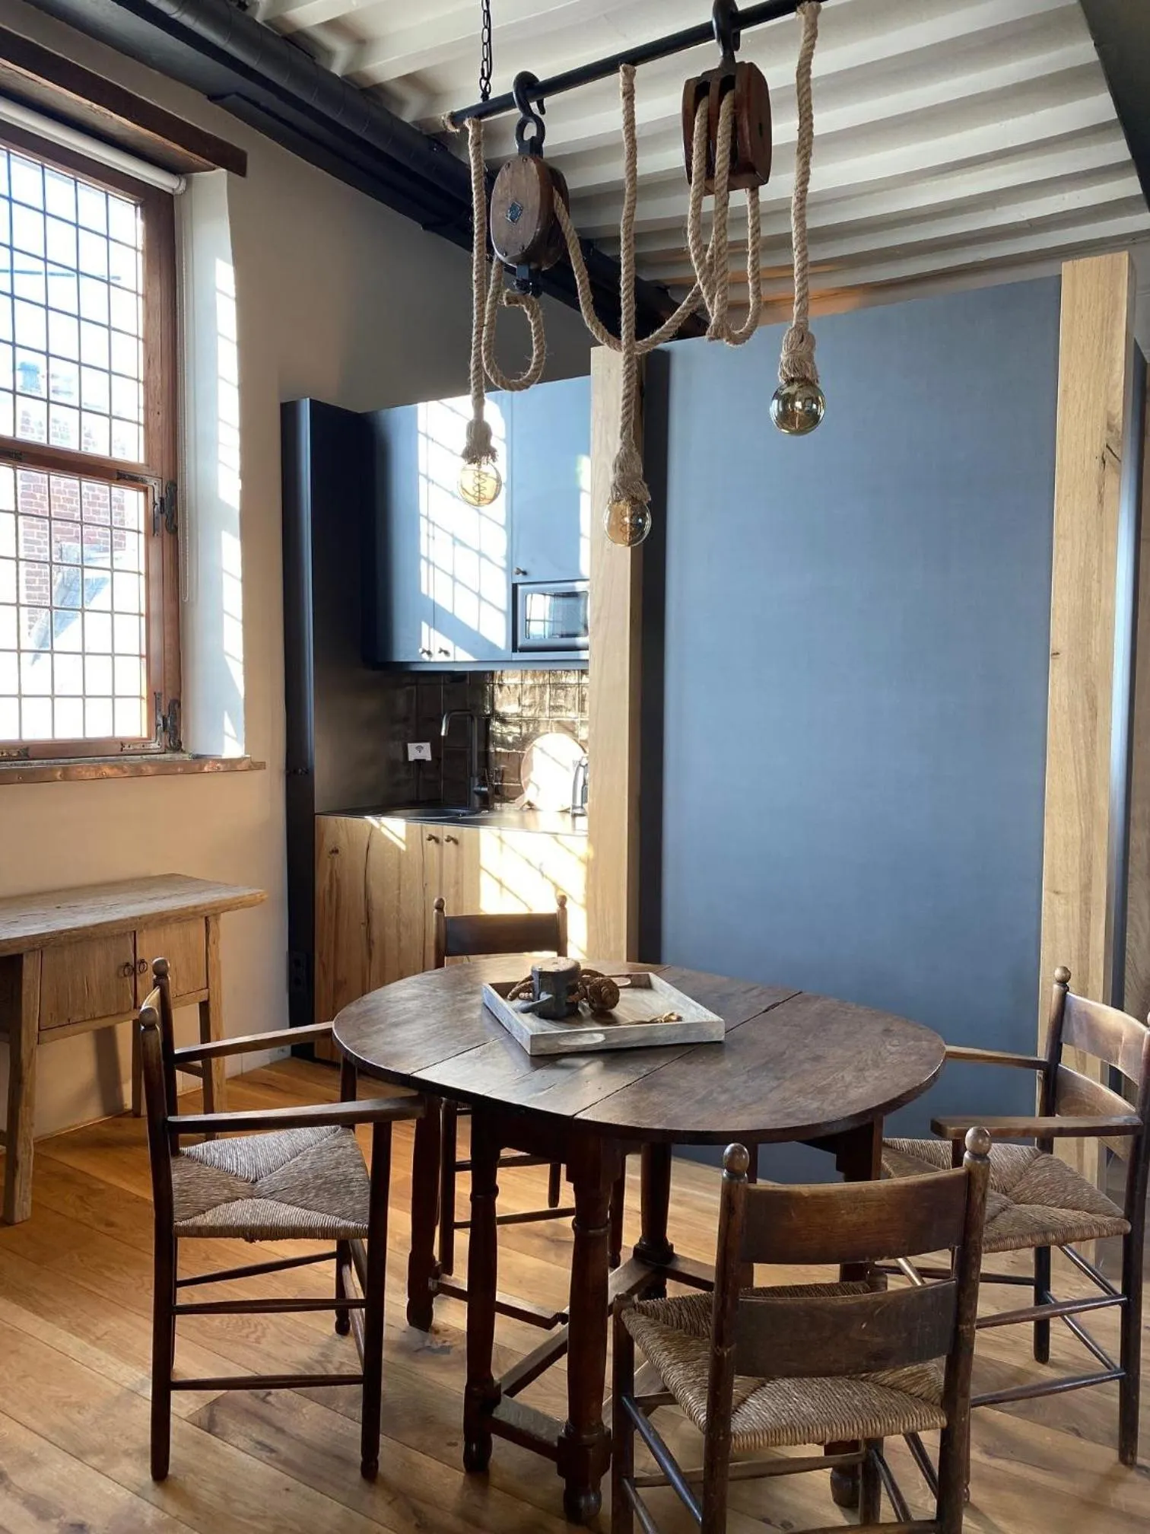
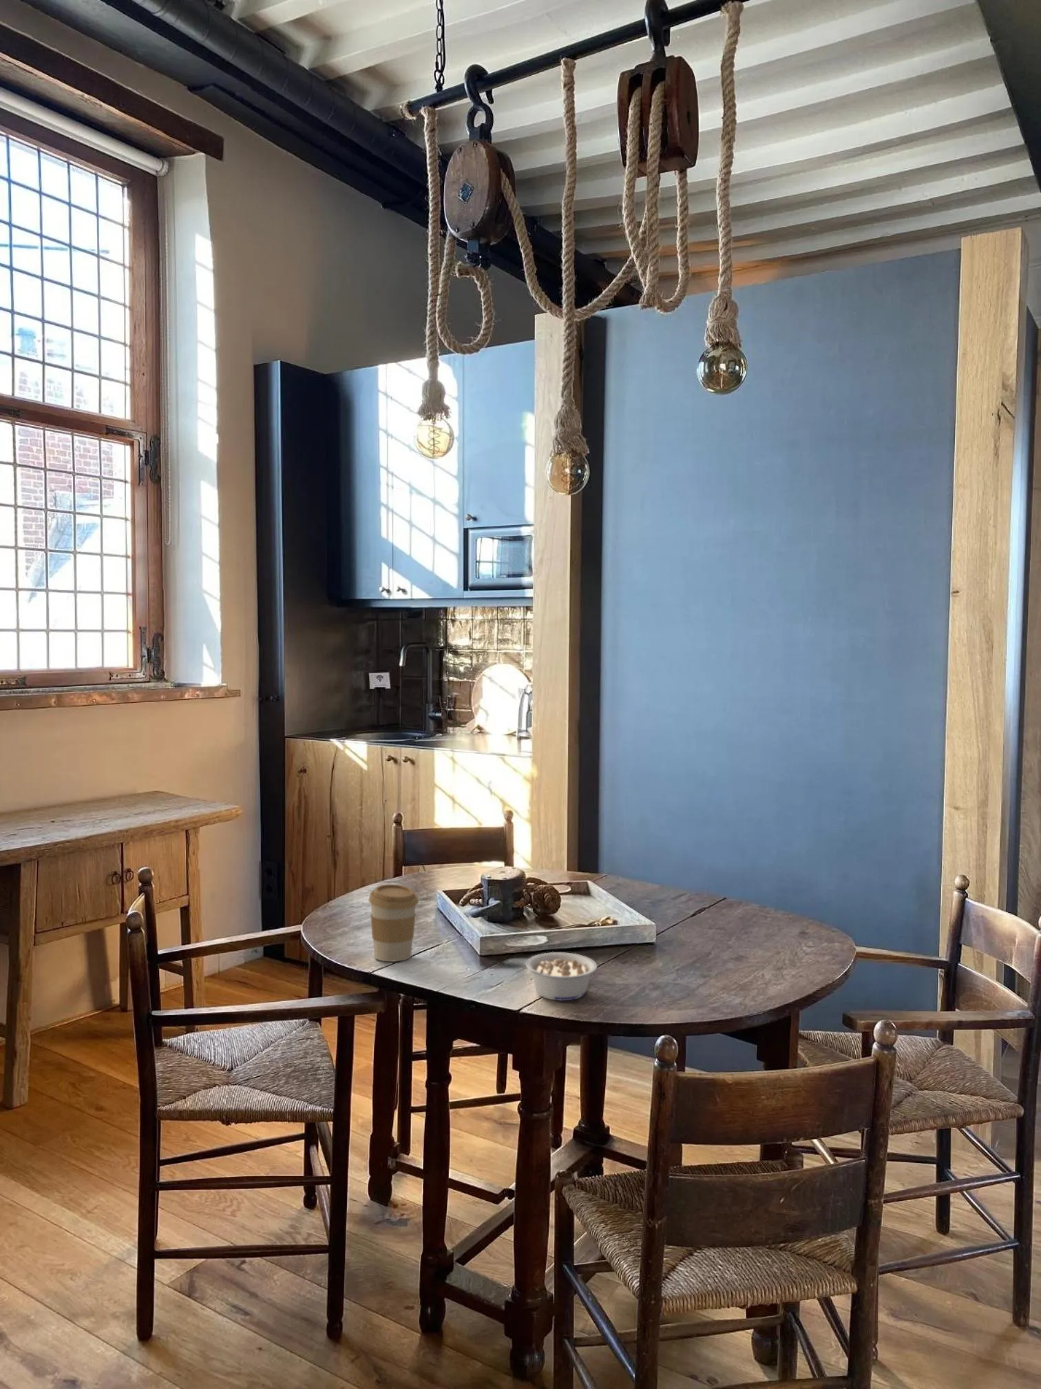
+ legume (561, 976)
+ coffee cup (394, 922)
